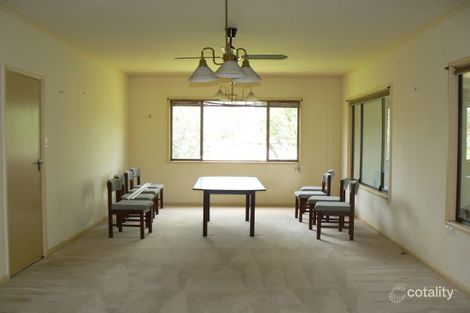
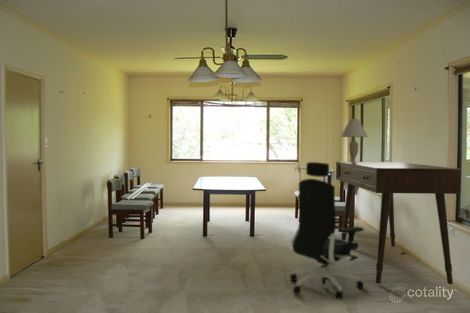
+ desk (387, 213)
+ table lamp (353, 140)
+ office chair (322, 225)
